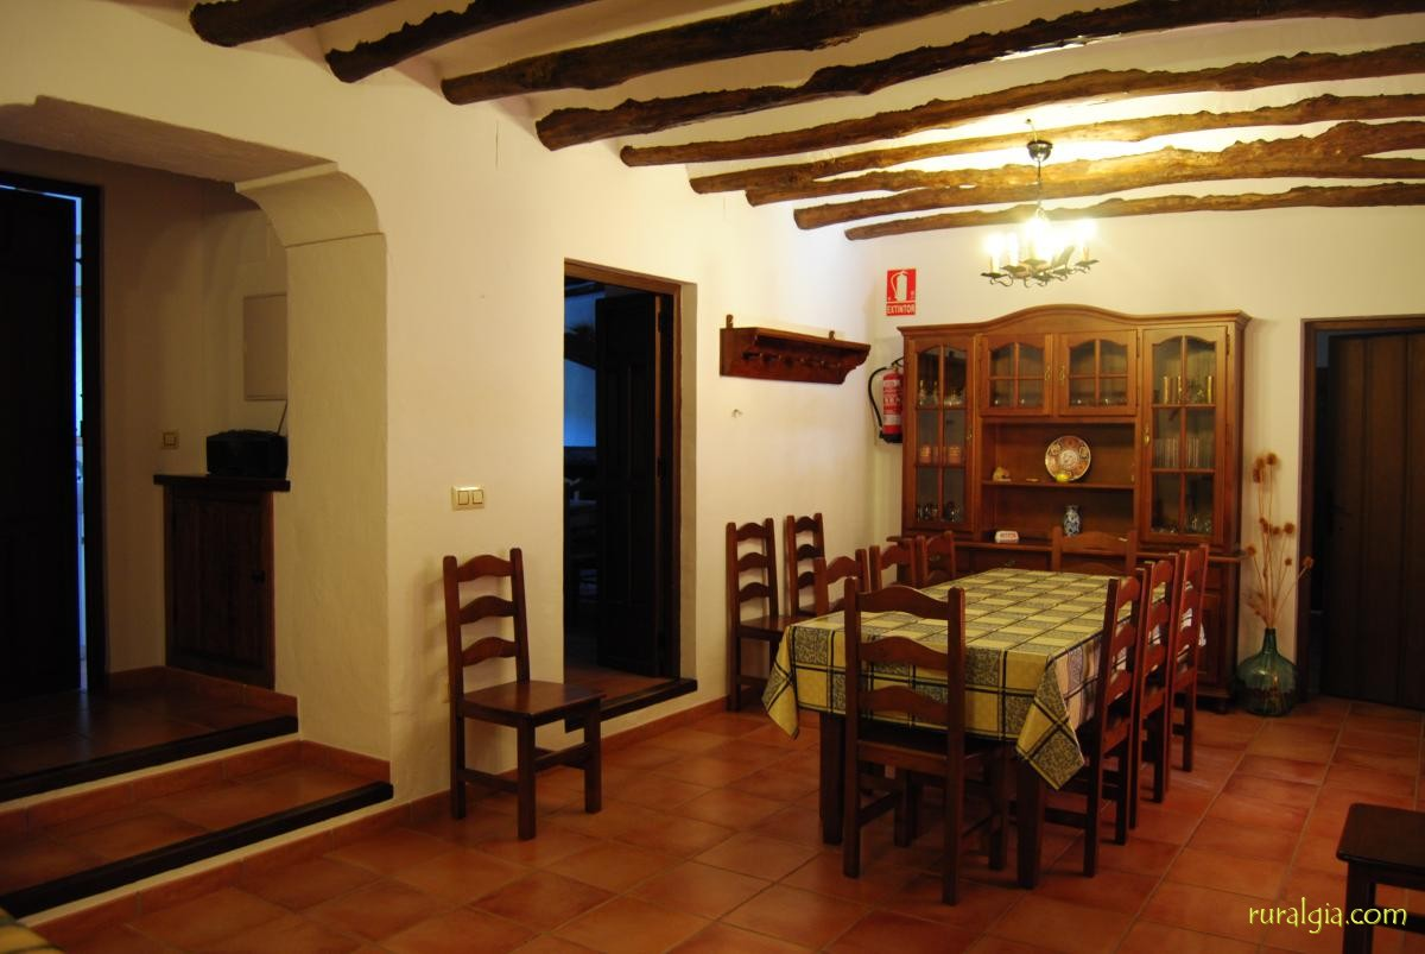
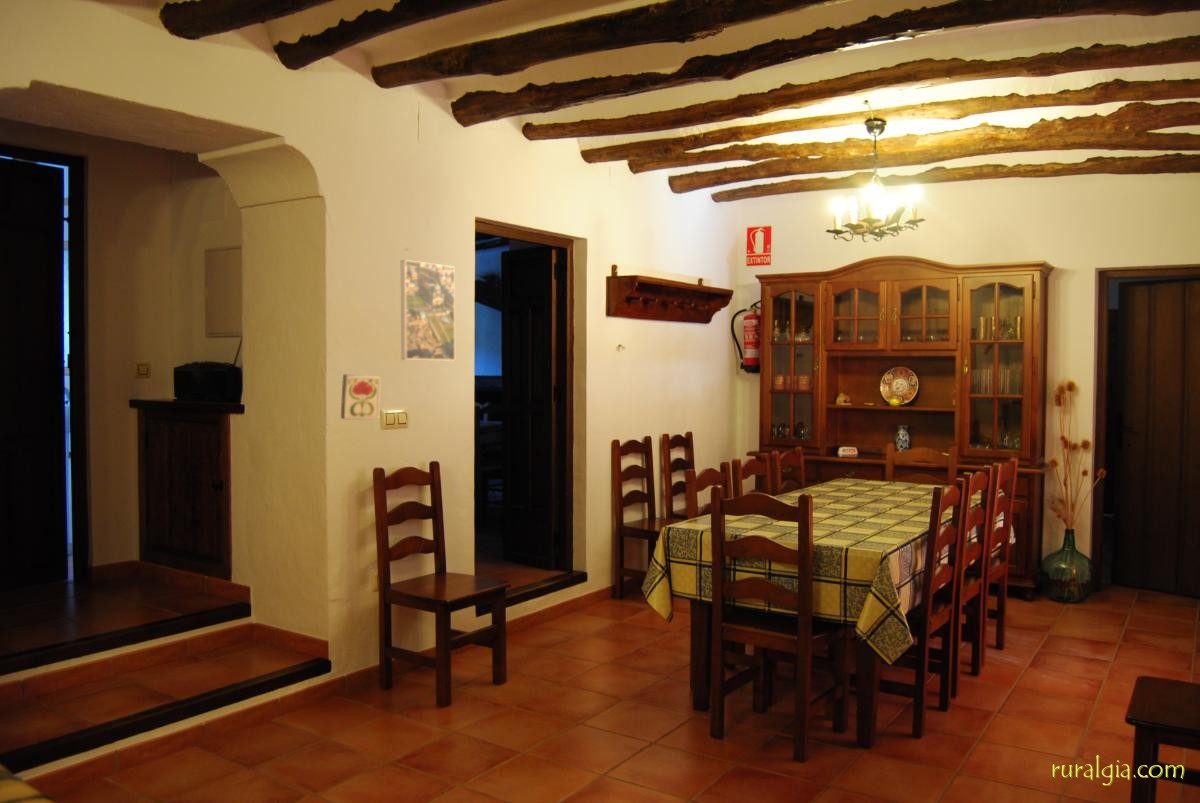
+ decorative tile (361, 397)
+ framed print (428, 311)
